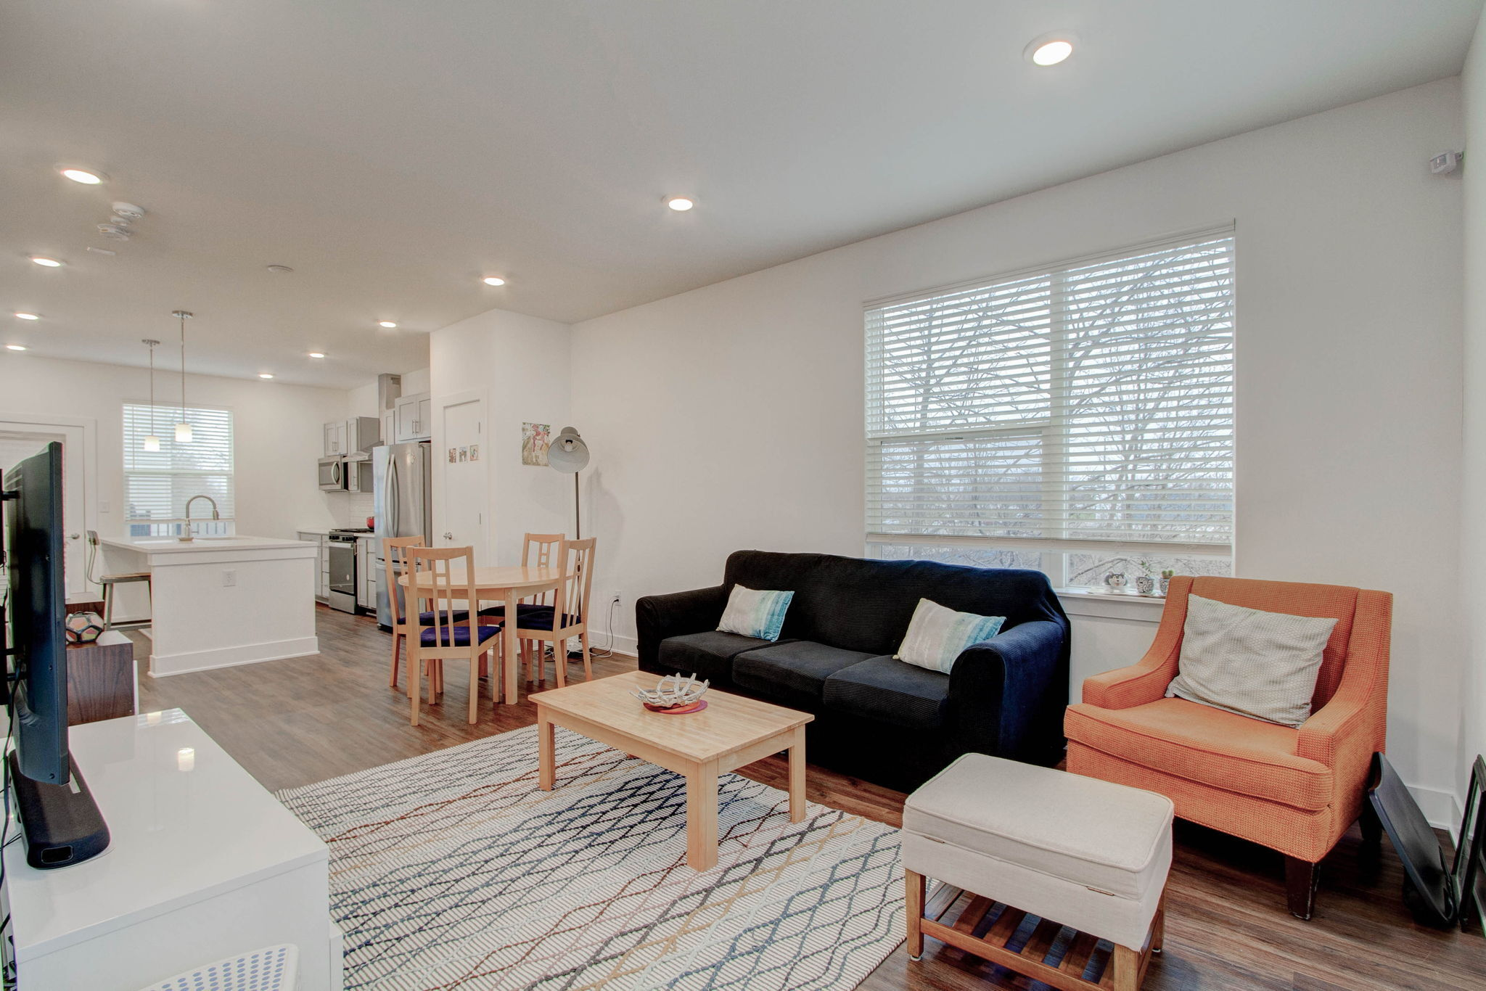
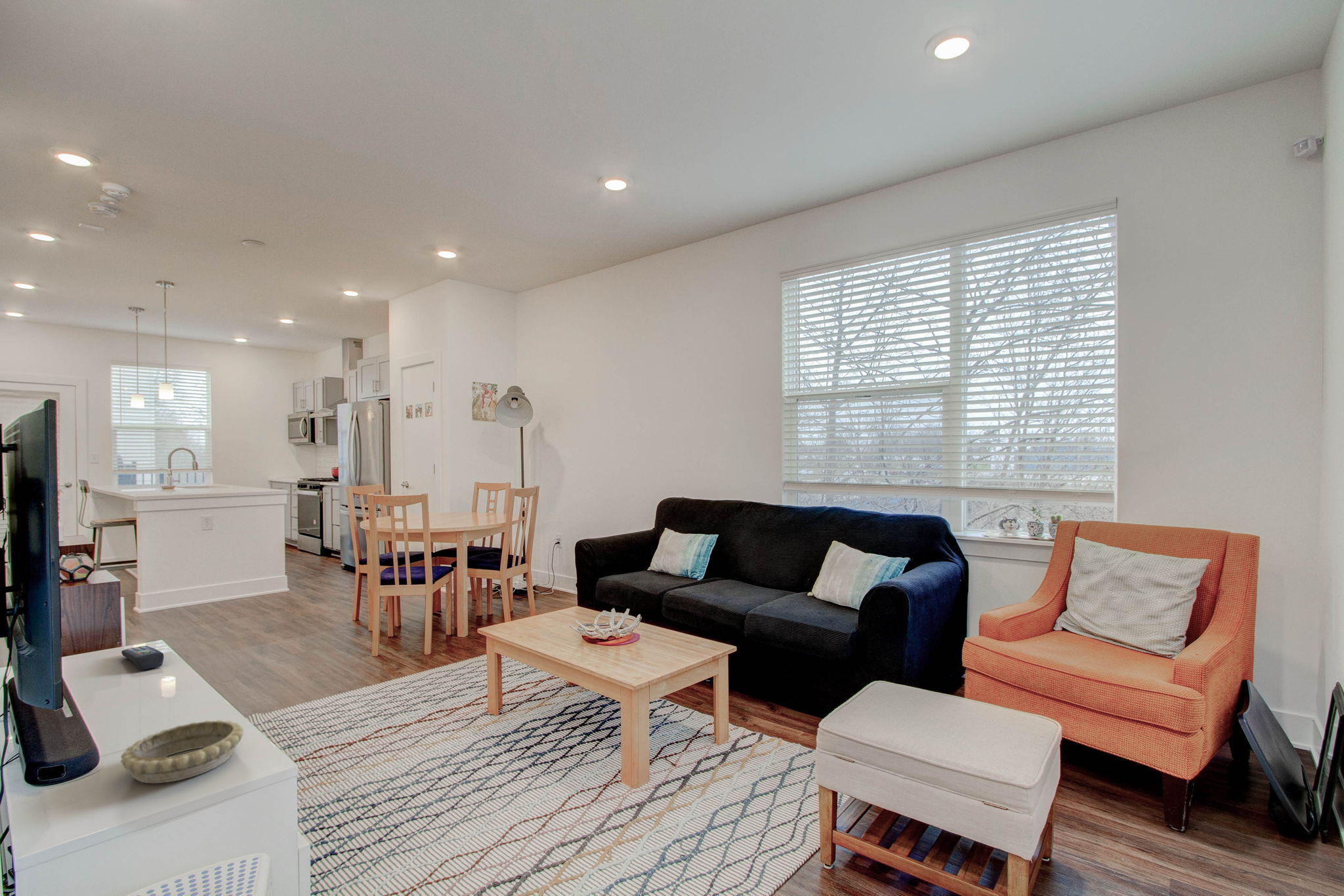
+ decorative bowl (185, 750)
+ remote control (142, 655)
